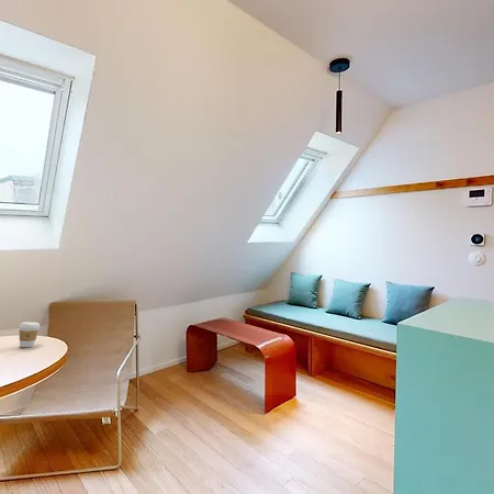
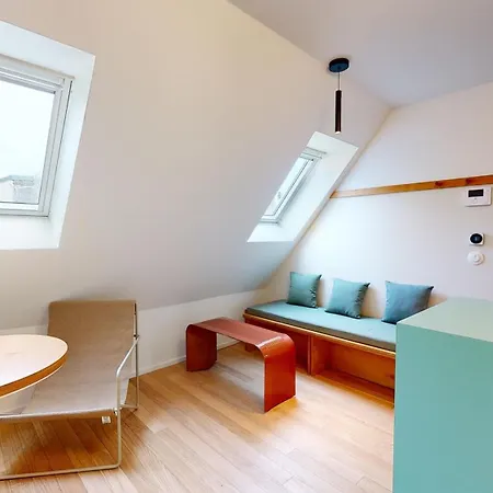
- coffee cup (29, 334)
